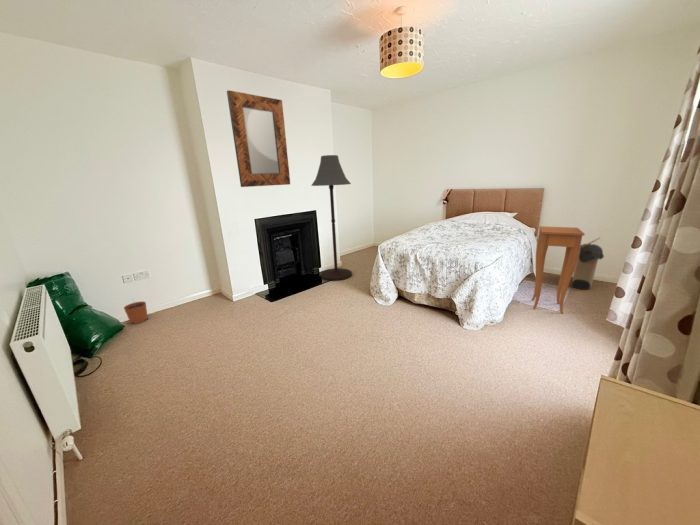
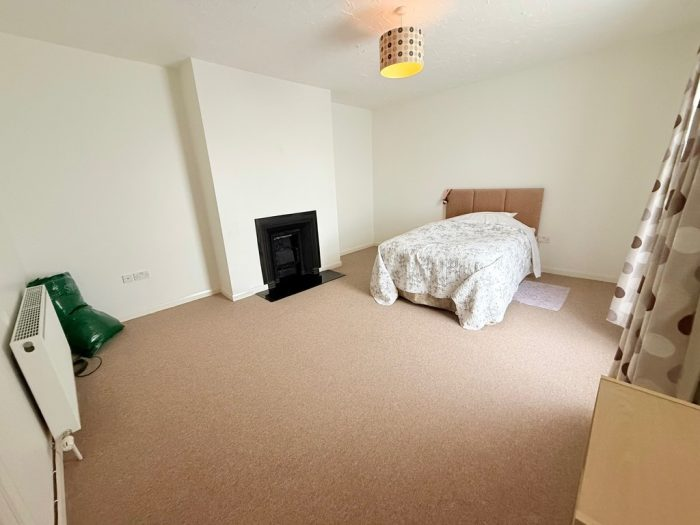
- floor lamp (333, 219)
- plant pot (136, 309)
- side table (561, 271)
- home mirror (261, 142)
- laundry hamper (585, 260)
